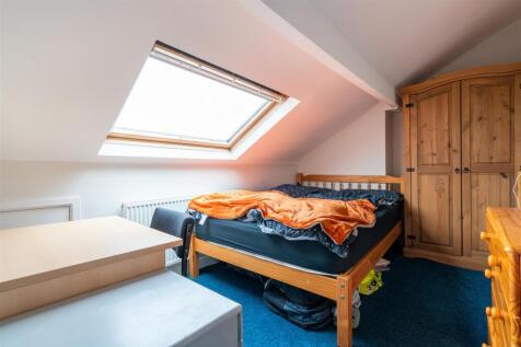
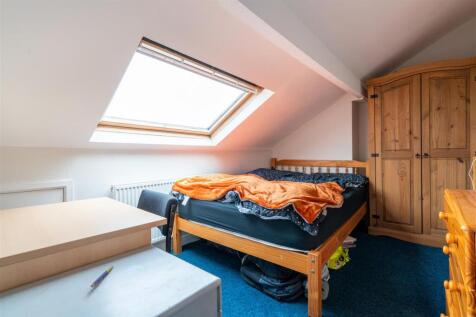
+ pen (103, 274)
